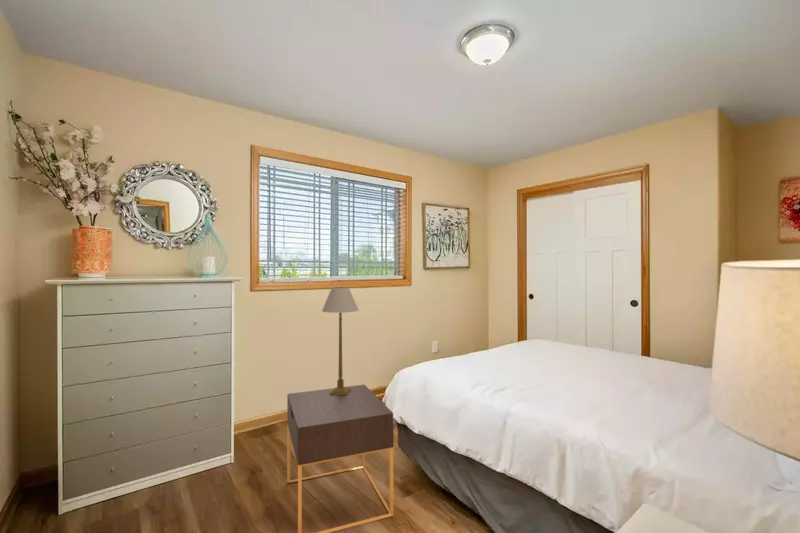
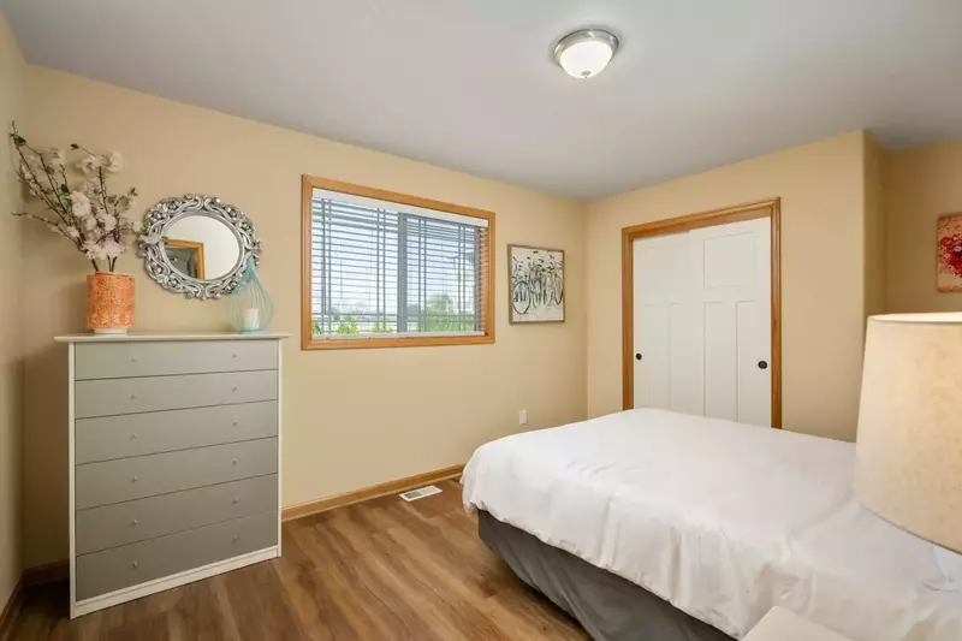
- table lamp (340, 339)
- nightstand (336, 450)
